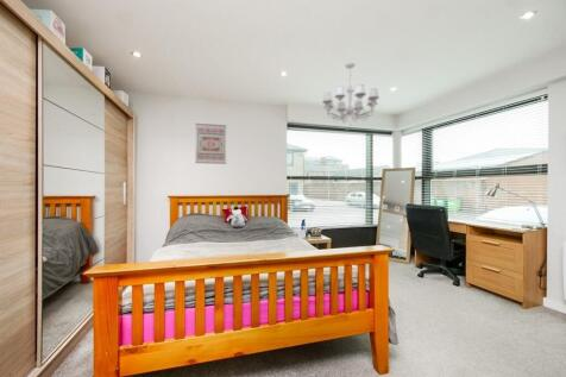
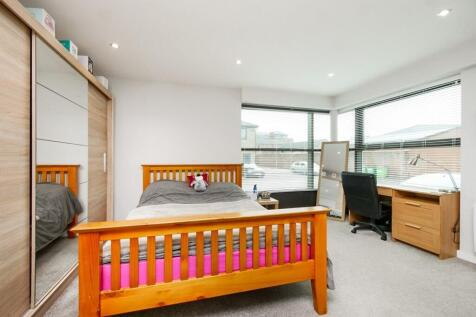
- wall art (210, 144)
- chandelier (350, 95)
